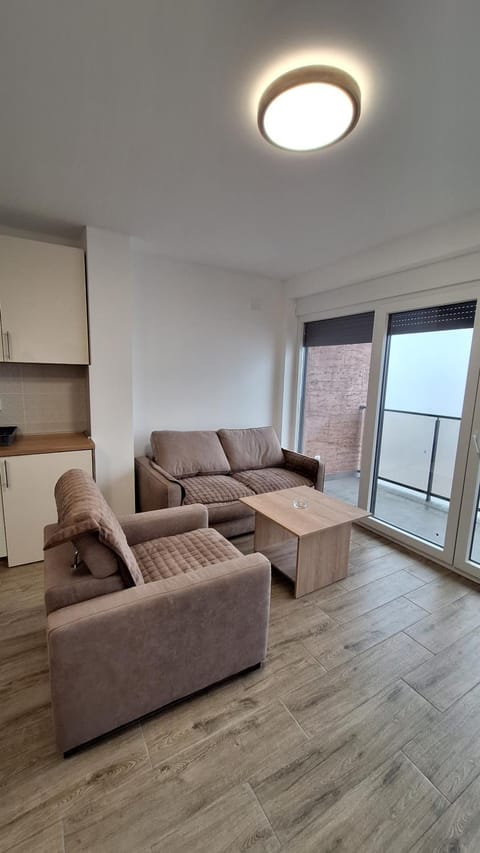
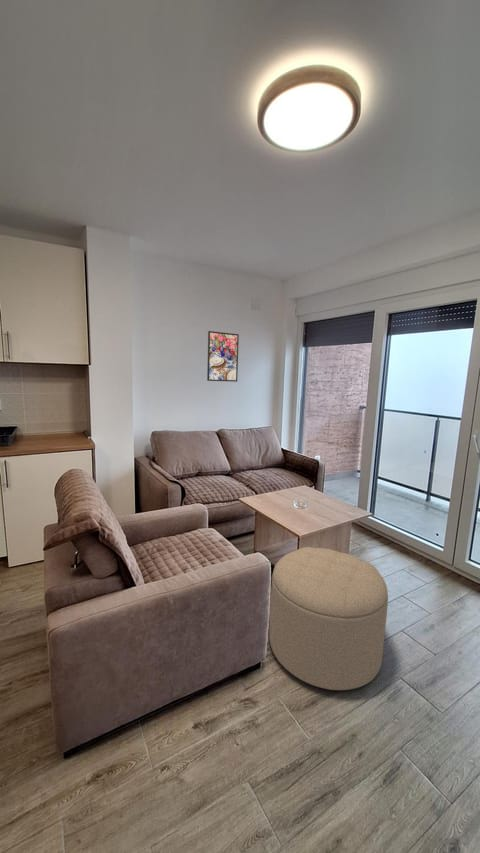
+ ottoman (326, 608)
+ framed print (223, 357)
